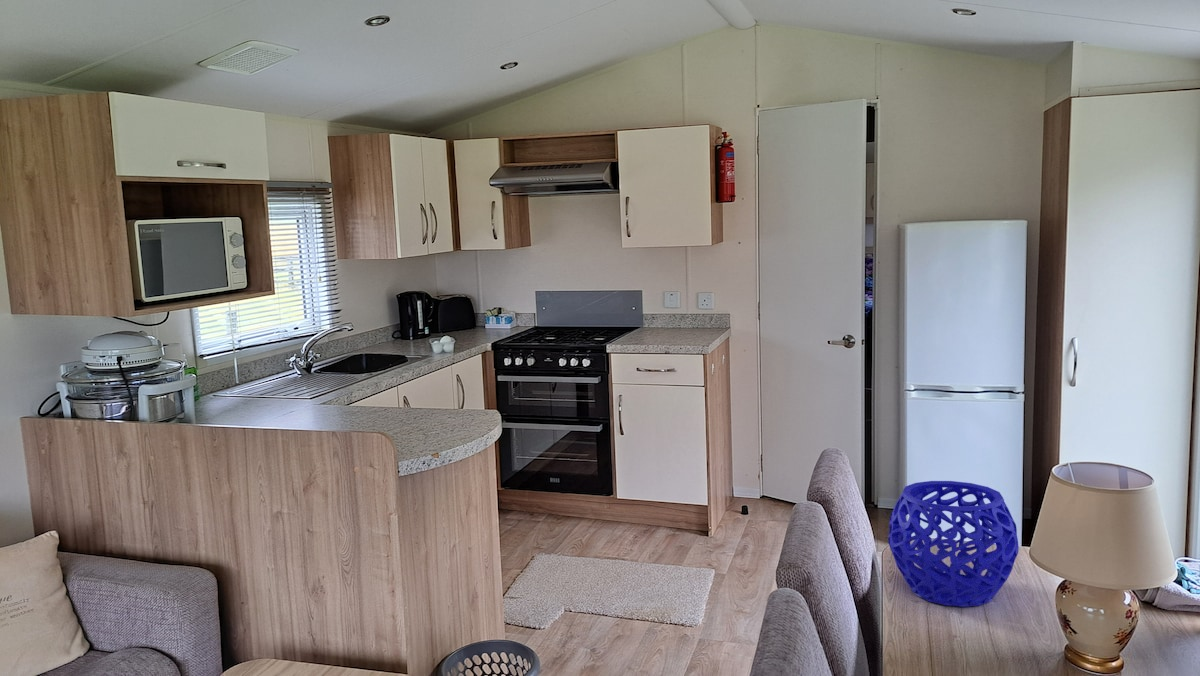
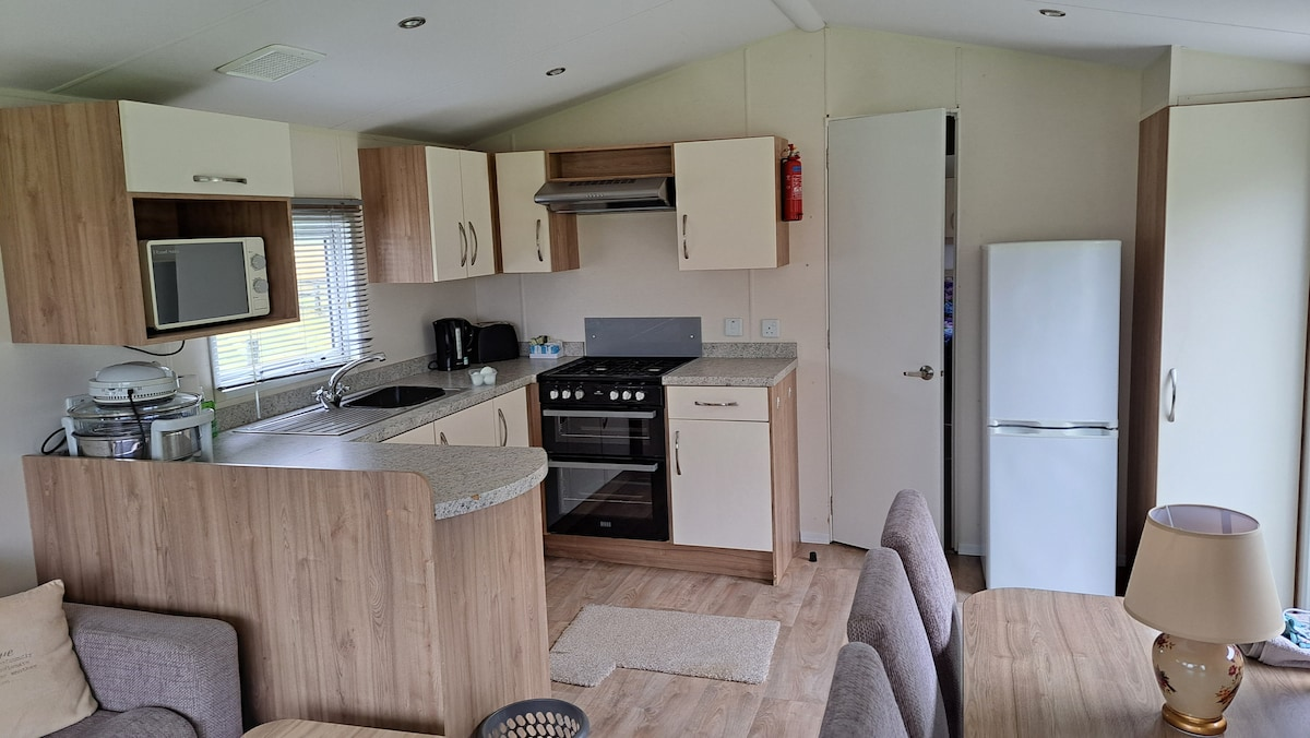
- decorative bowl (951, 542)
